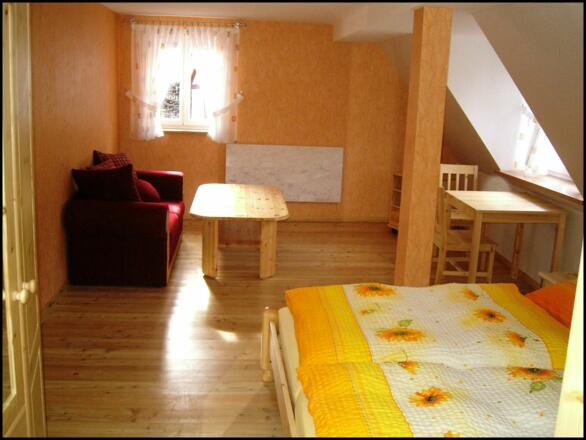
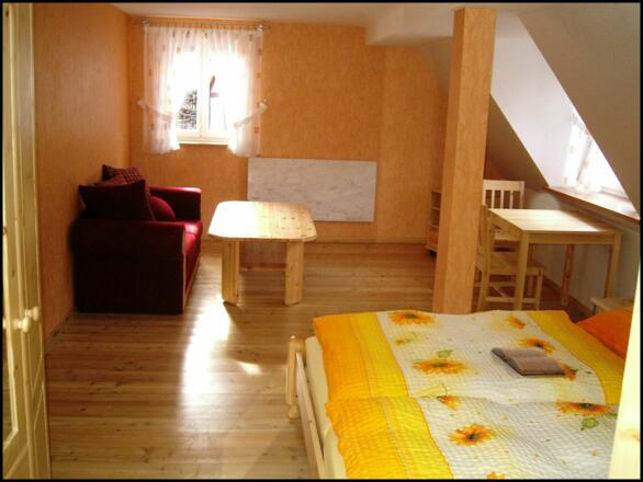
+ book (527, 357)
